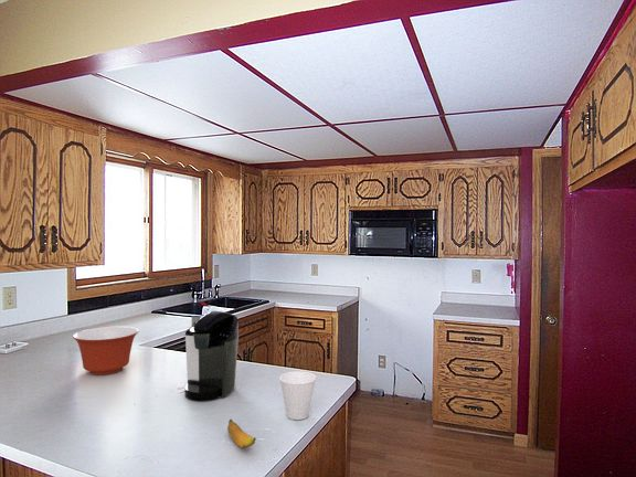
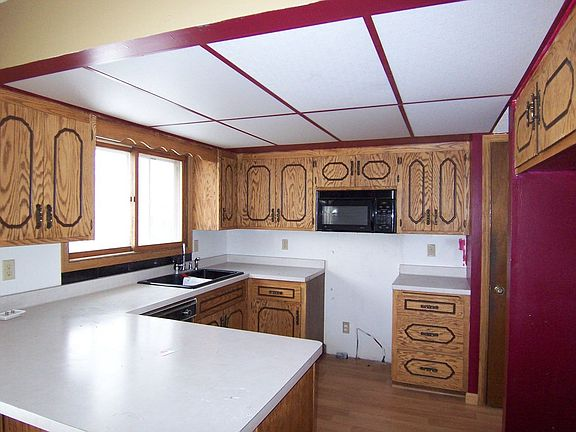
- cup (297, 395)
- mixing bowl (106, 351)
- banana (241, 434)
- coffee maker (201, 349)
